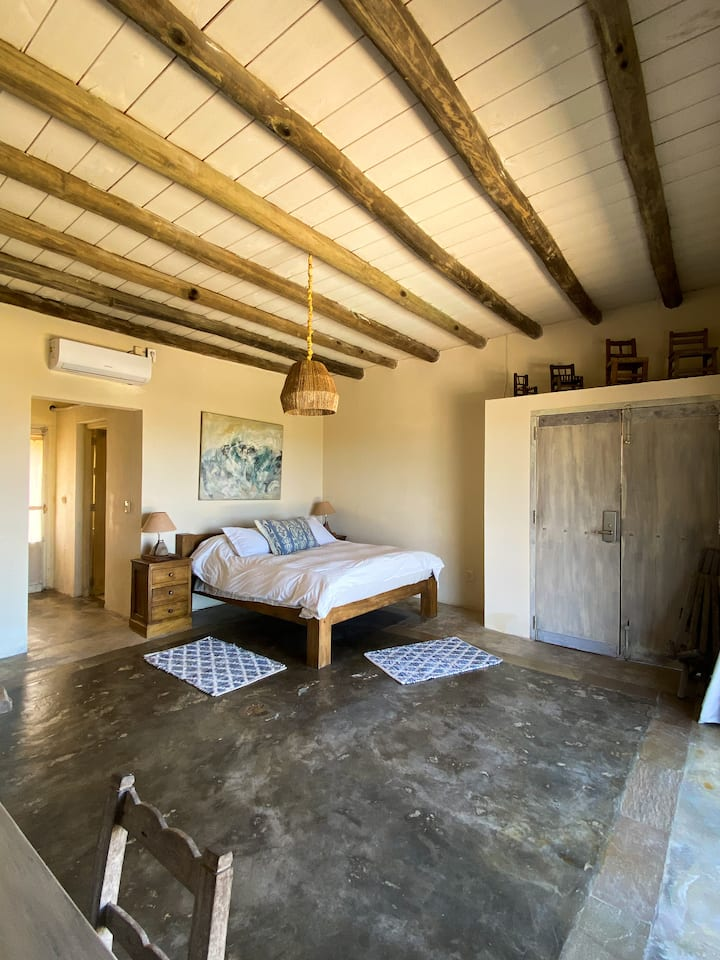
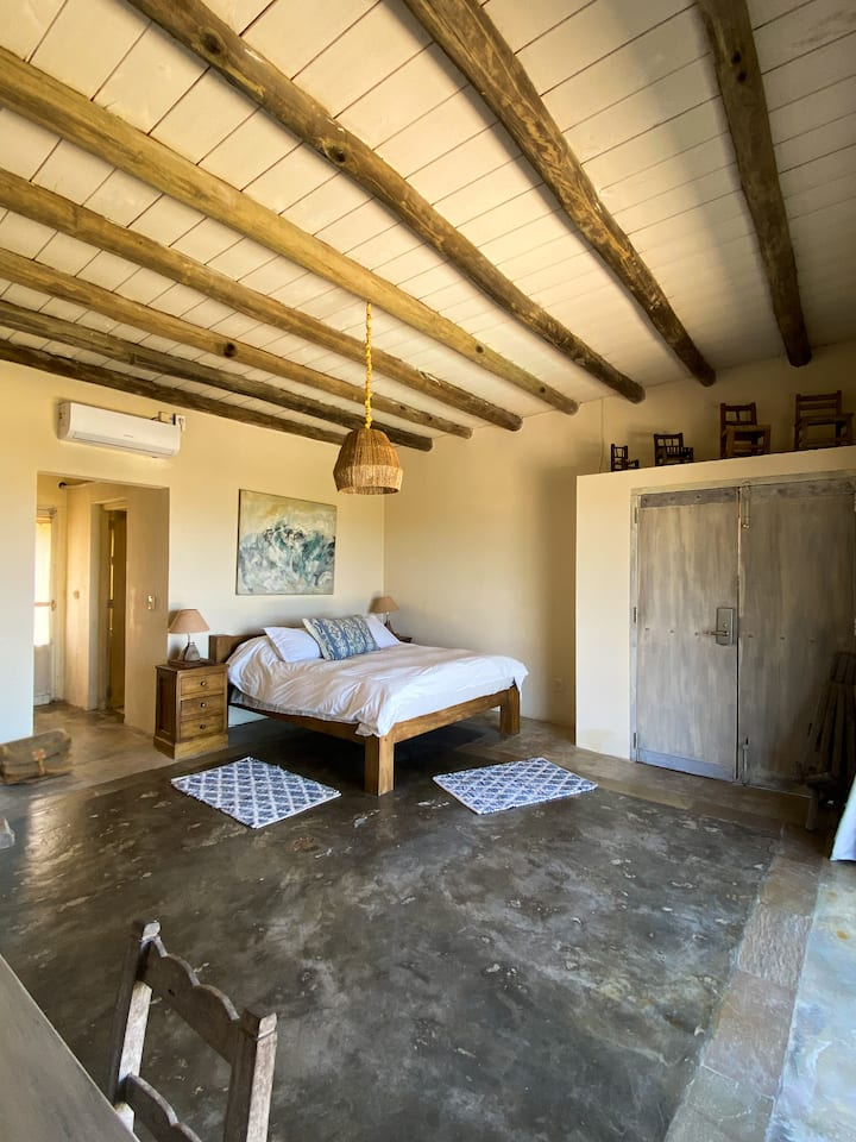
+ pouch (32, 757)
